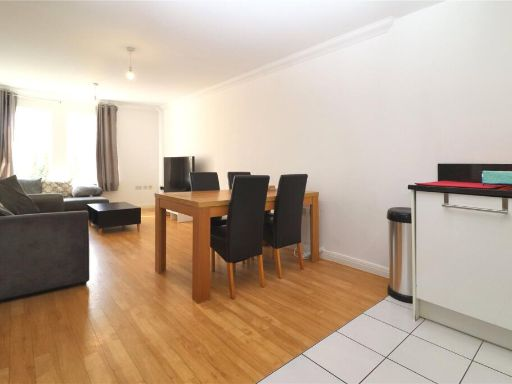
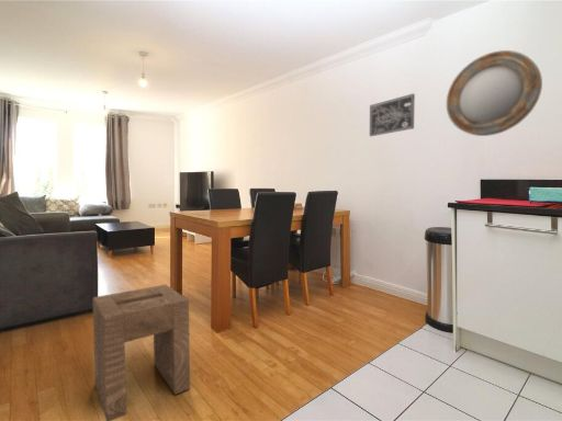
+ home mirror (488, 94)
+ stool (139, 338)
+ wall art (390, 116)
